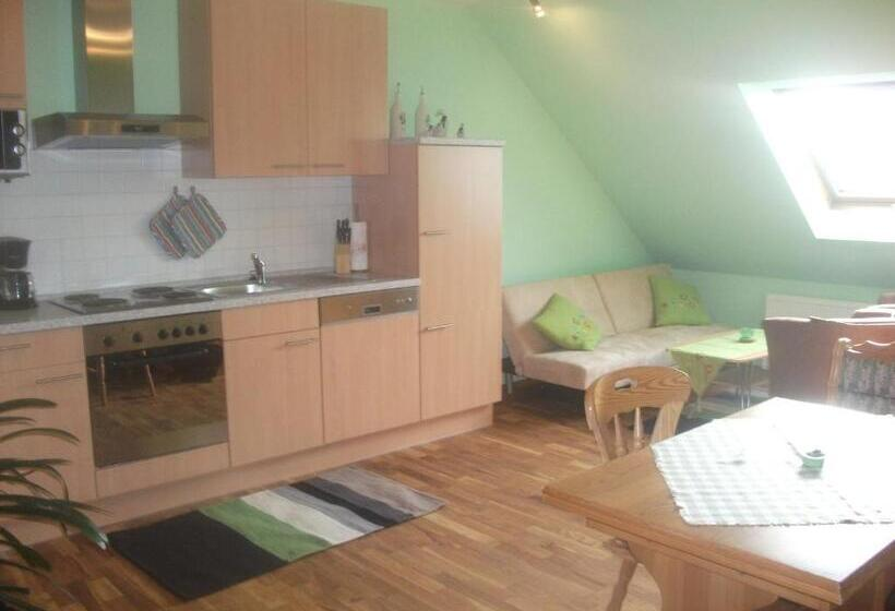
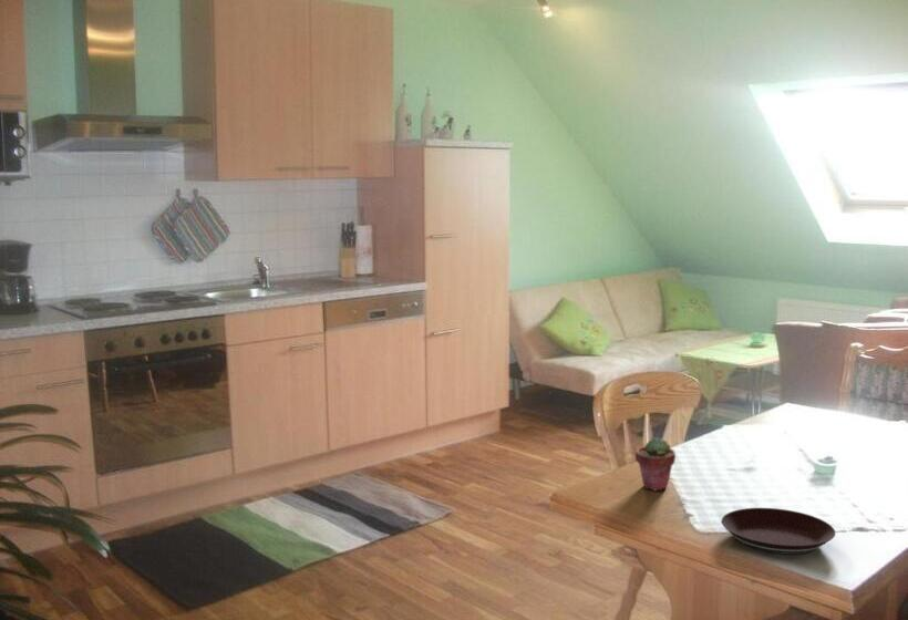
+ potted succulent (656, 462)
+ plate (776, 533)
